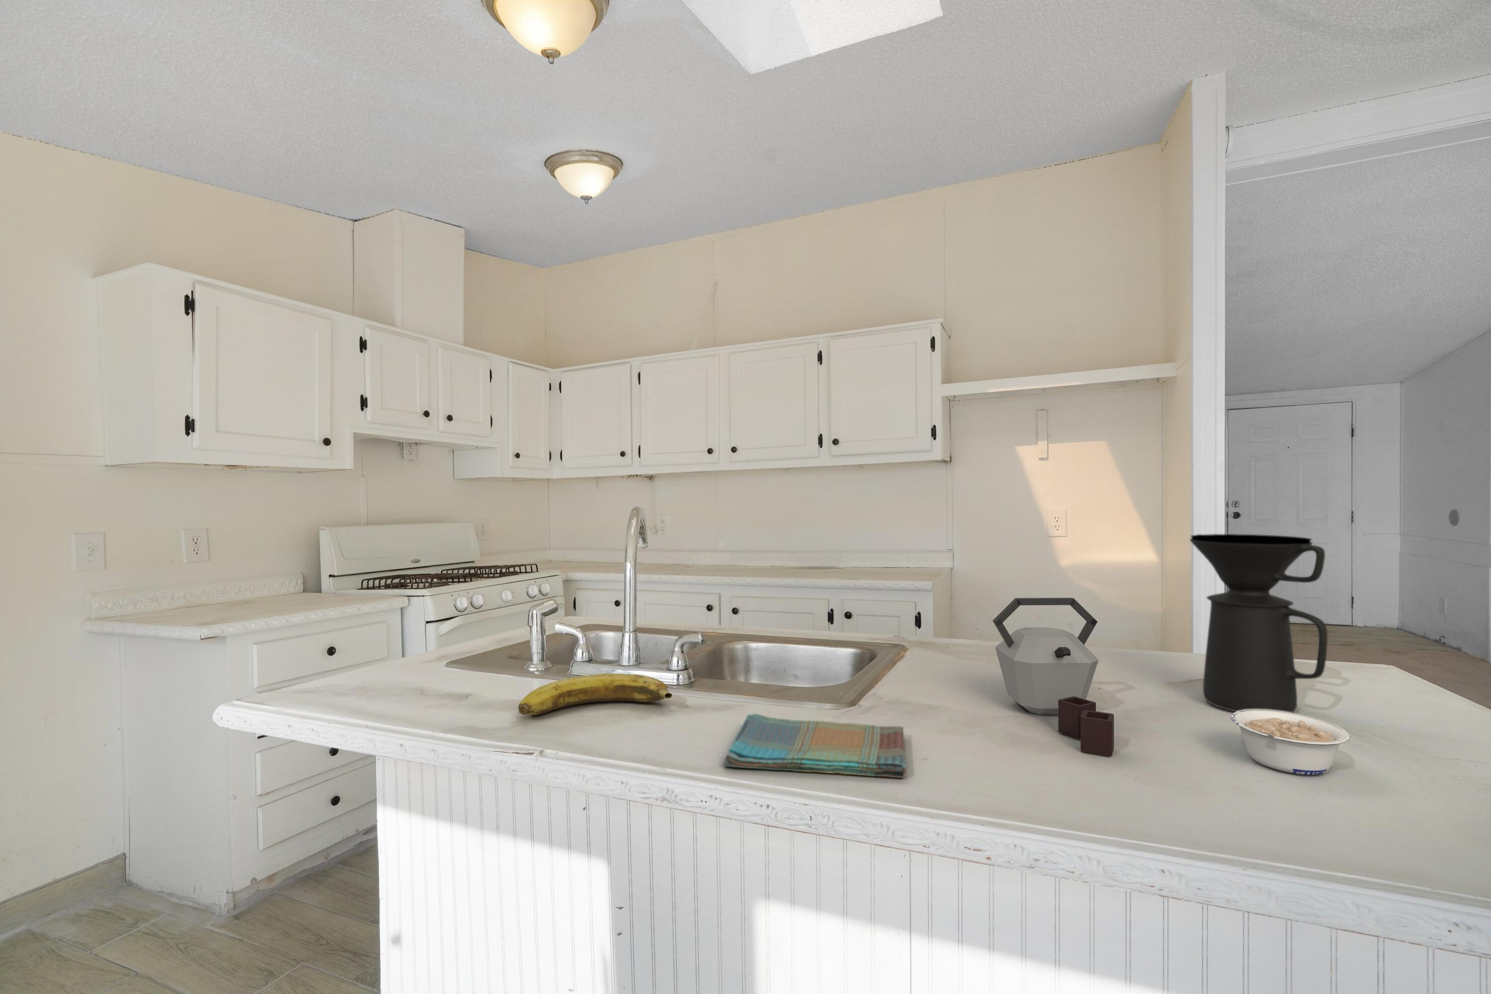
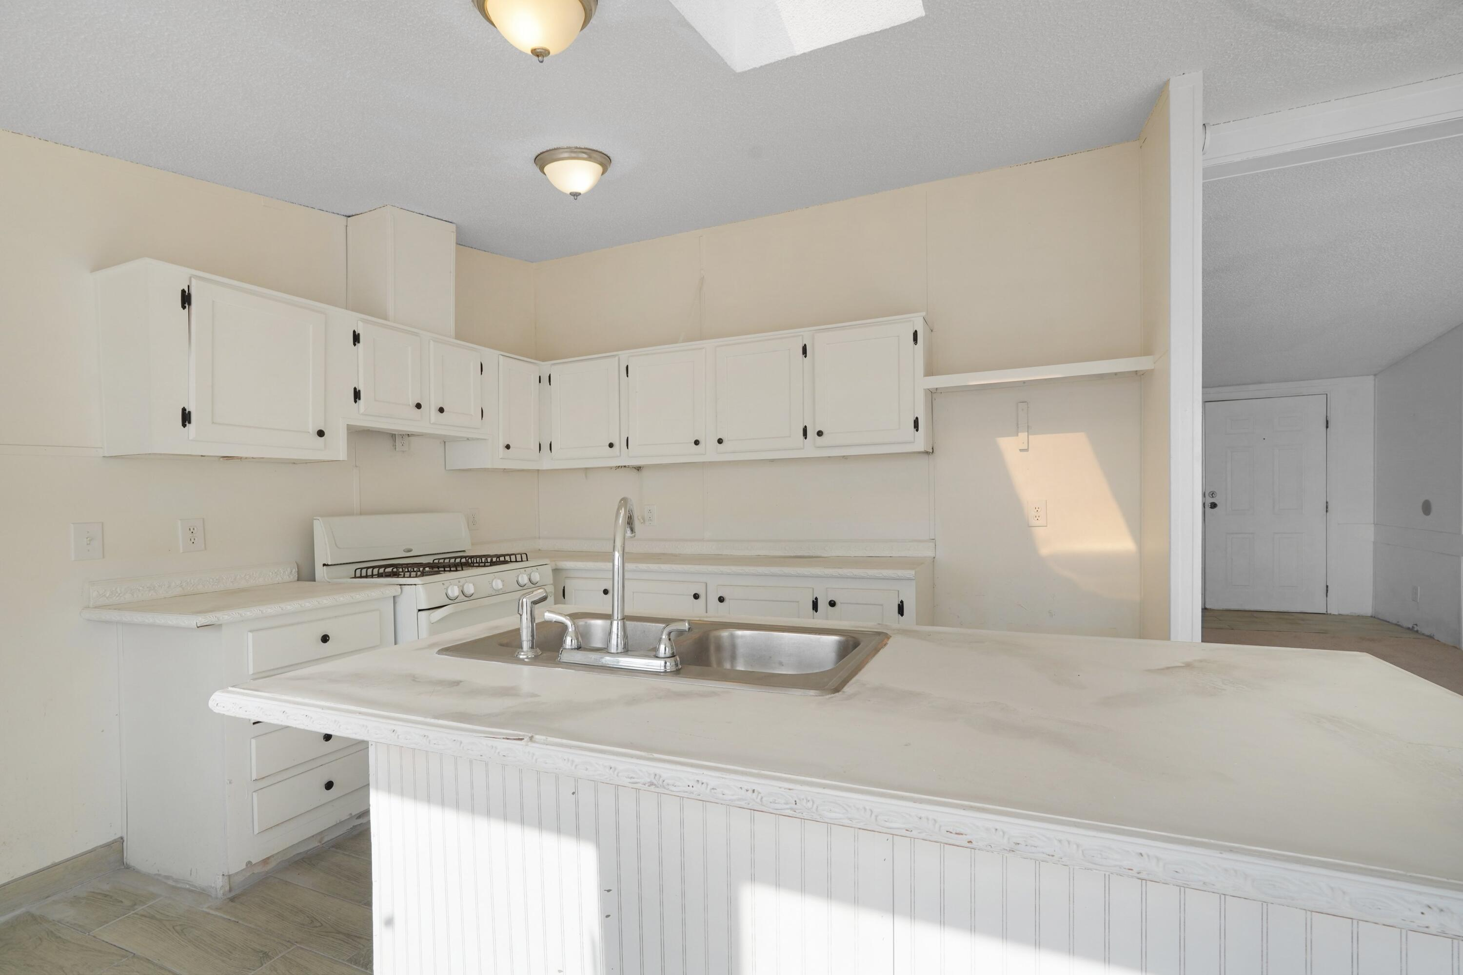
- legume (1289, 741)
- kettle (1063, 665)
- banana (602, 696)
- coffee maker (1248, 621)
- dish towel (818, 742)
